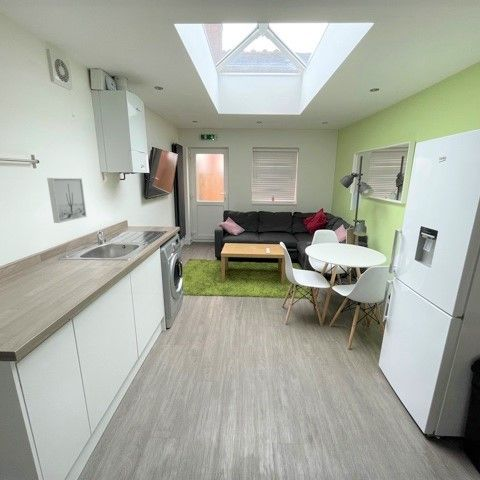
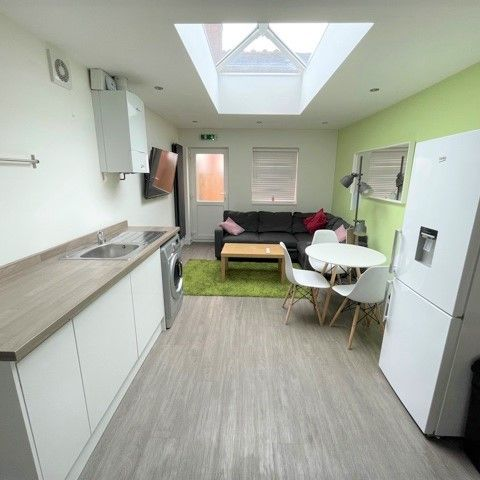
- wall art (68, 199)
